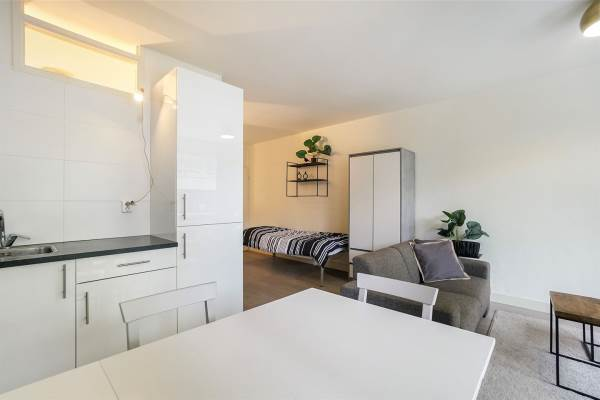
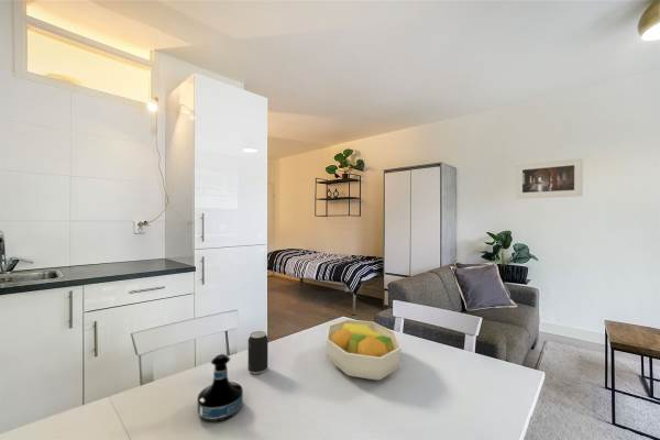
+ beverage can (257, 352)
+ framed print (547, 179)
+ fruit bowl (361, 342)
+ tequila bottle (220, 383)
